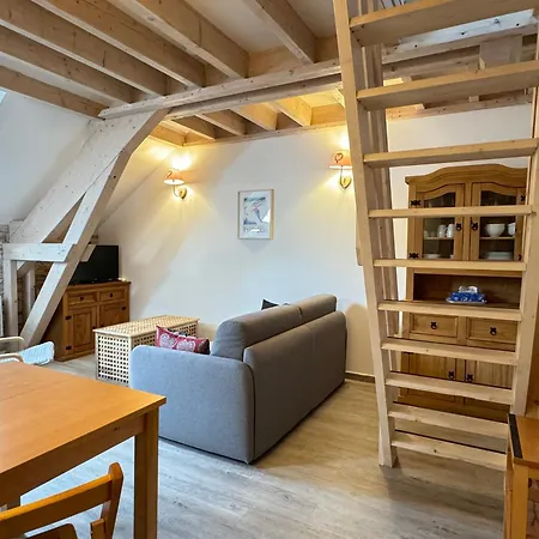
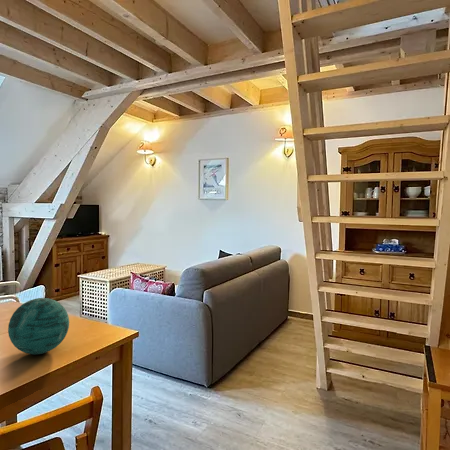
+ decorative orb (39, 325)
